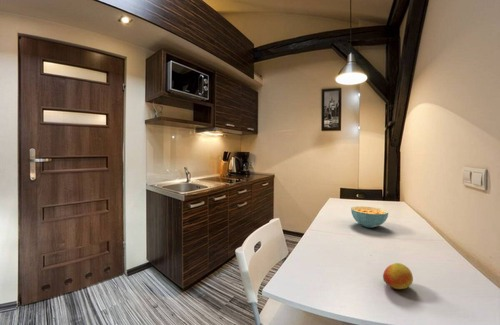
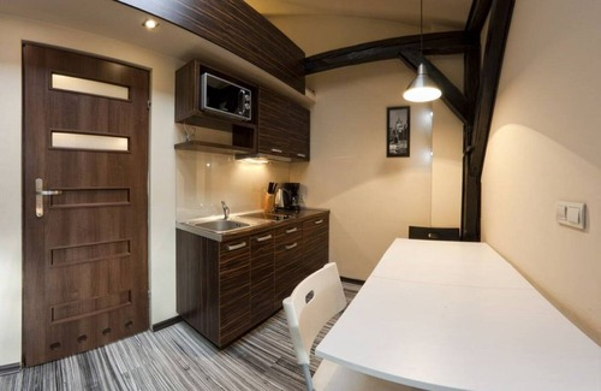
- fruit (397, 275)
- cereal bowl (368, 218)
